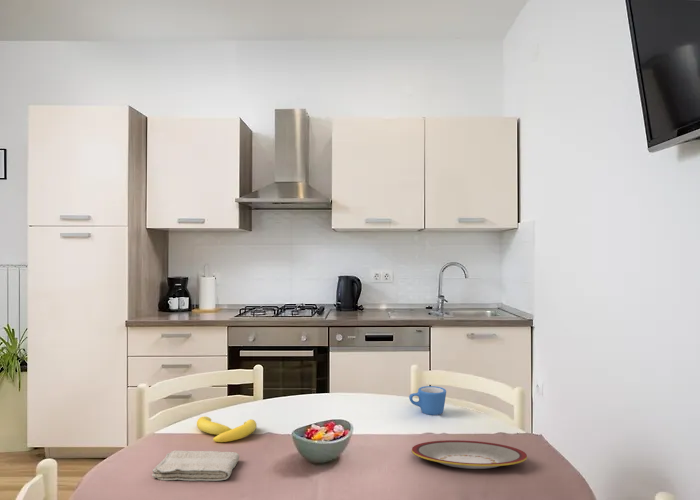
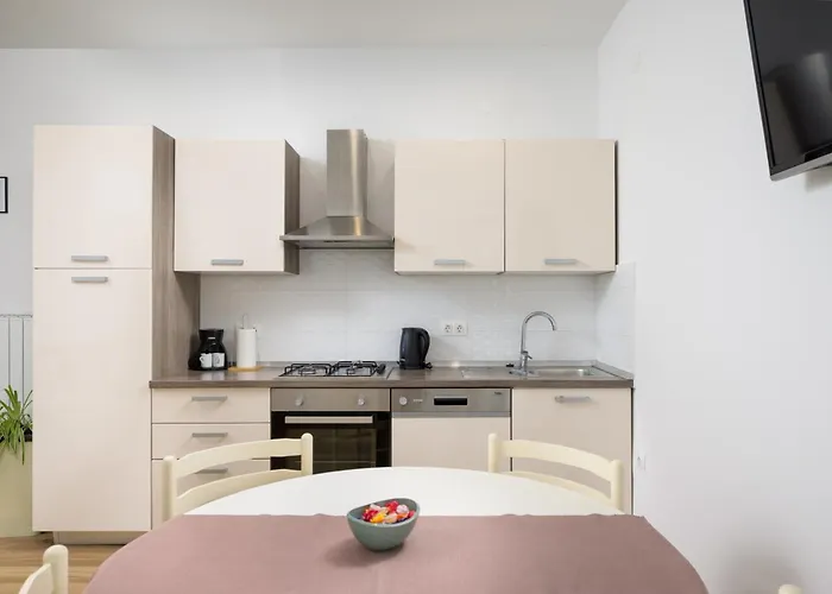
- plate (468, 456)
- banana (226, 426)
- mug (427, 401)
- washcloth (197, 464)
